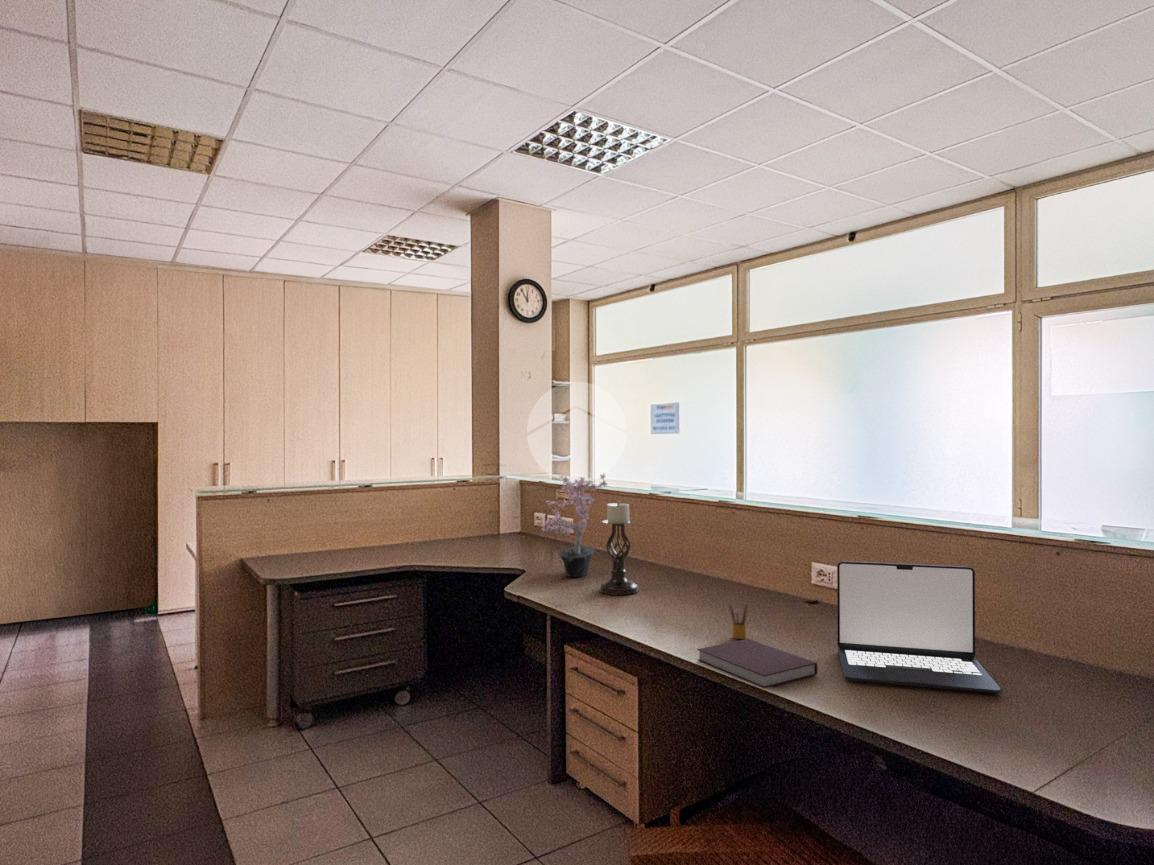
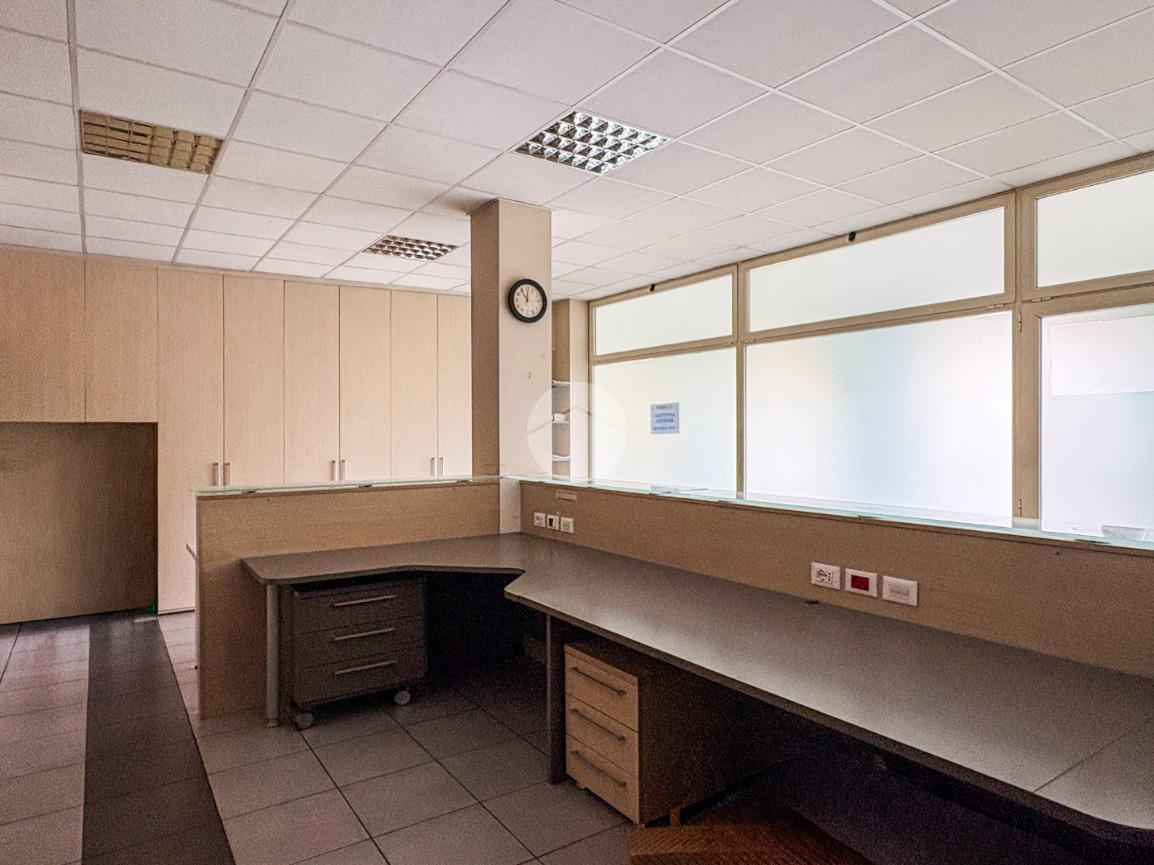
- notebook (755, 661)
- potted plant (571, 521)
- candle holder (618, 545)
- laptop (912, 621)
- pencil box (738, 620)
